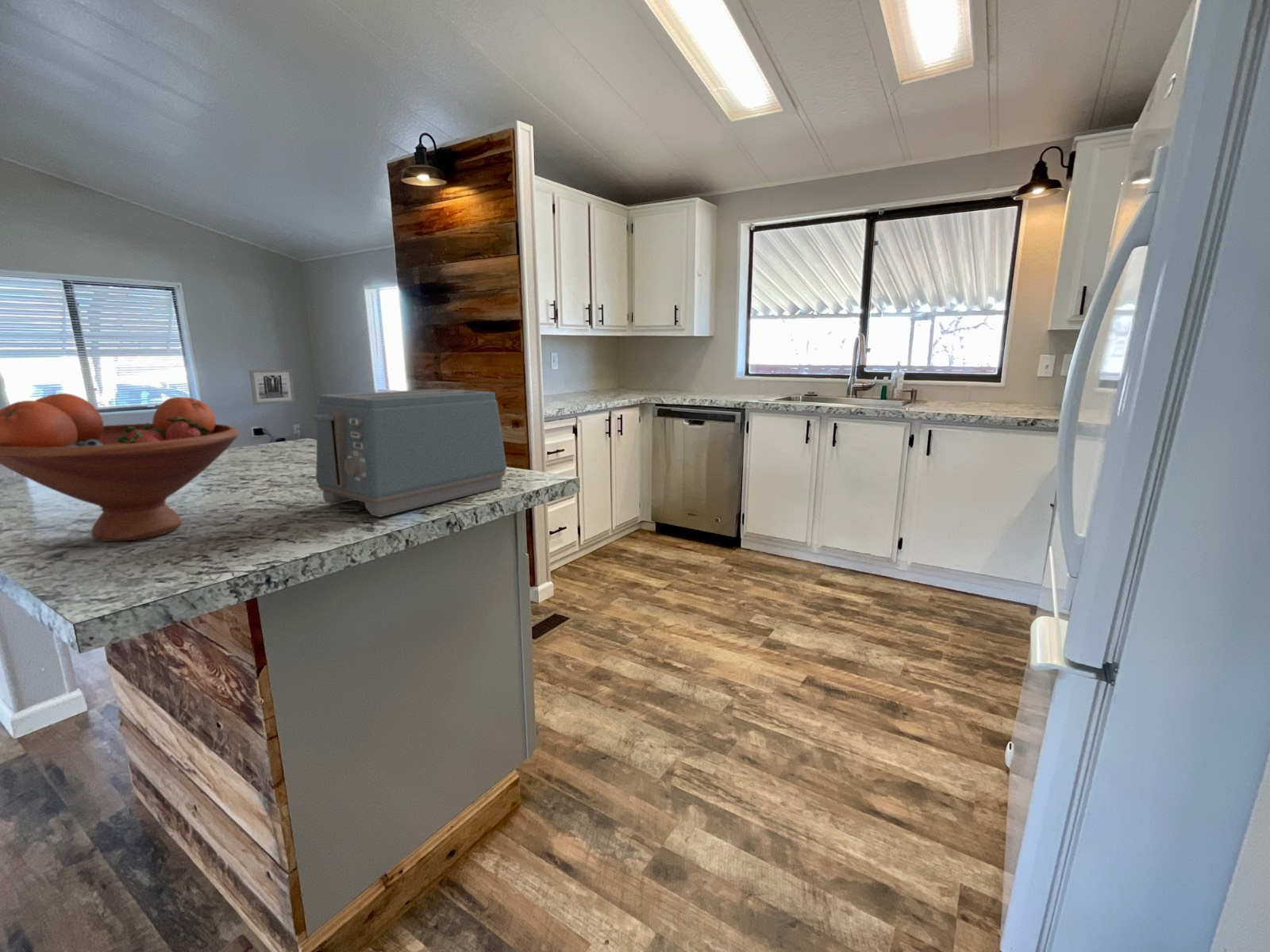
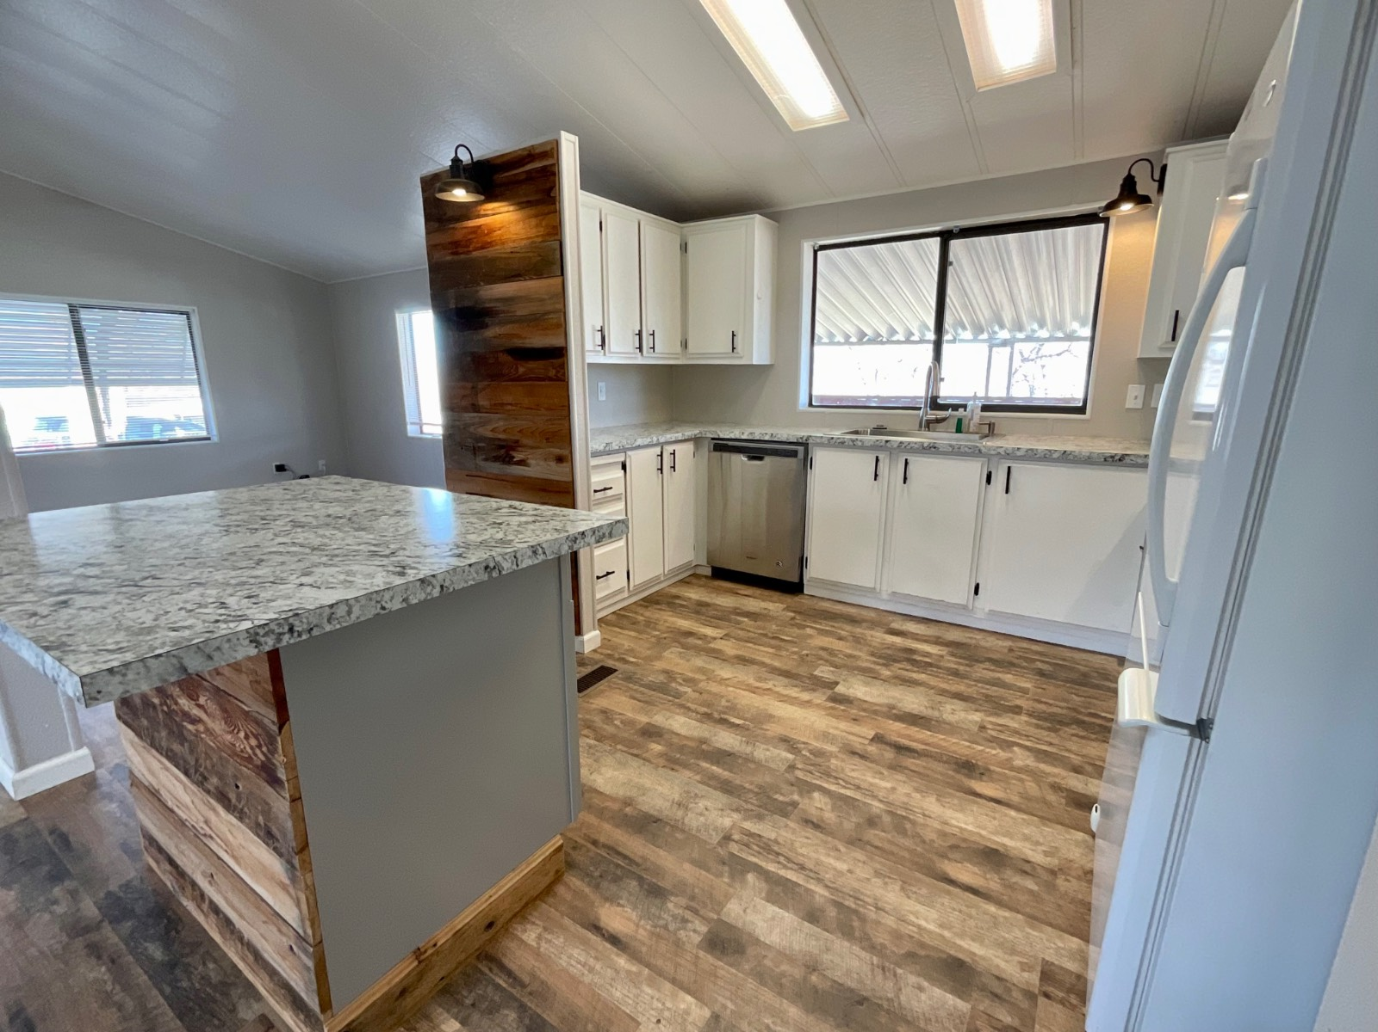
- toaster (407, 446)
- fruit bowl (127, 465)
- wall art (272, 386)
